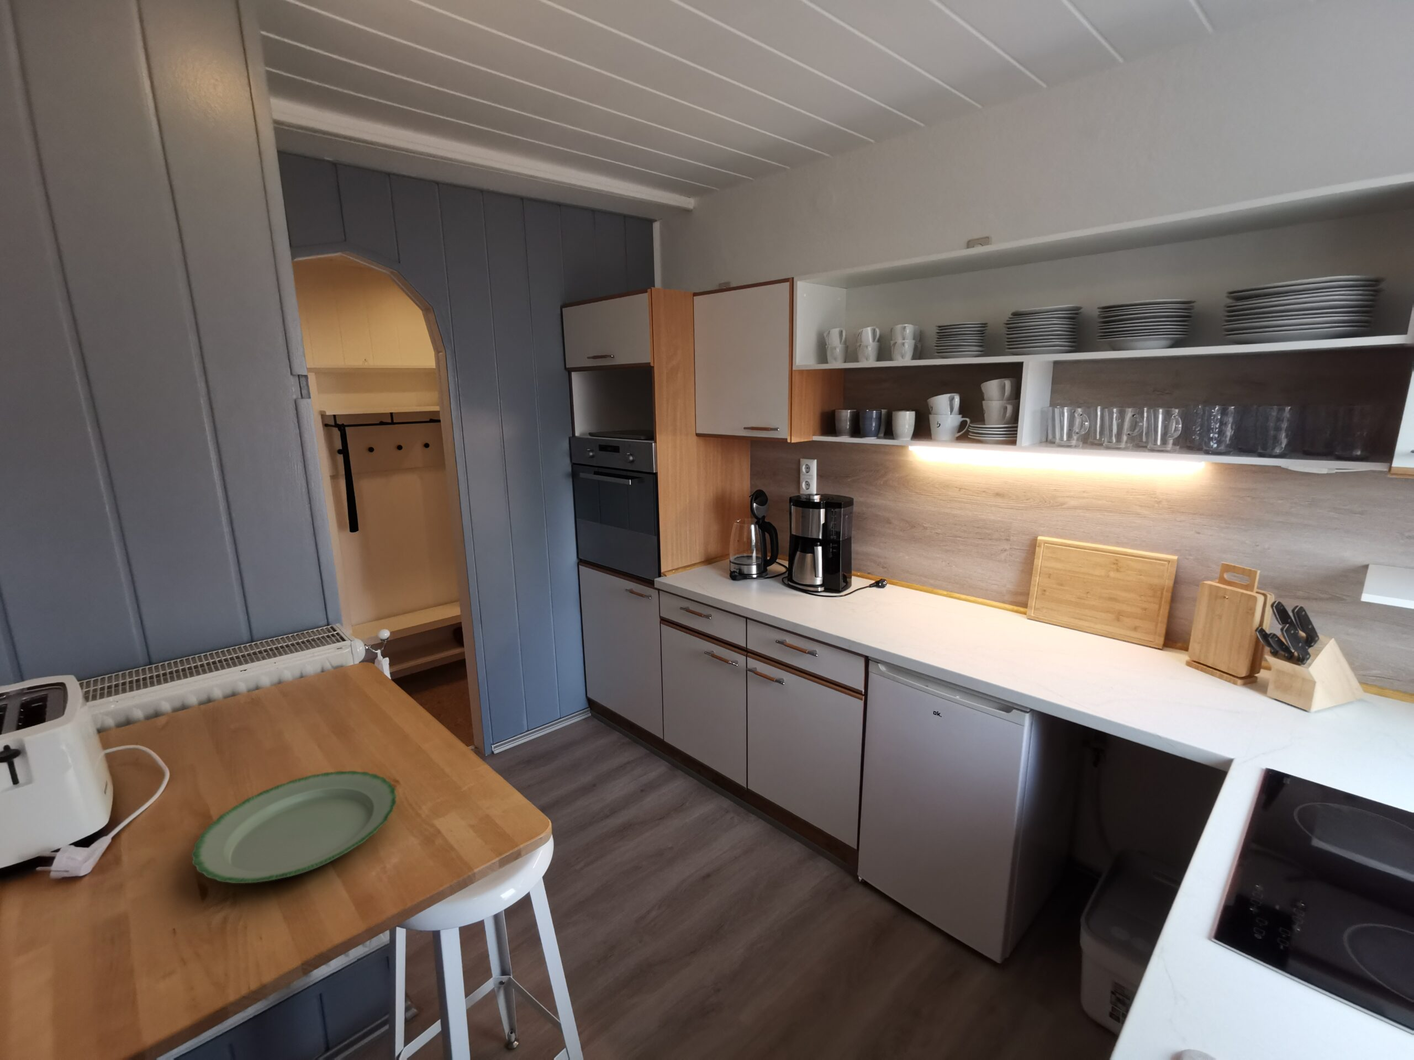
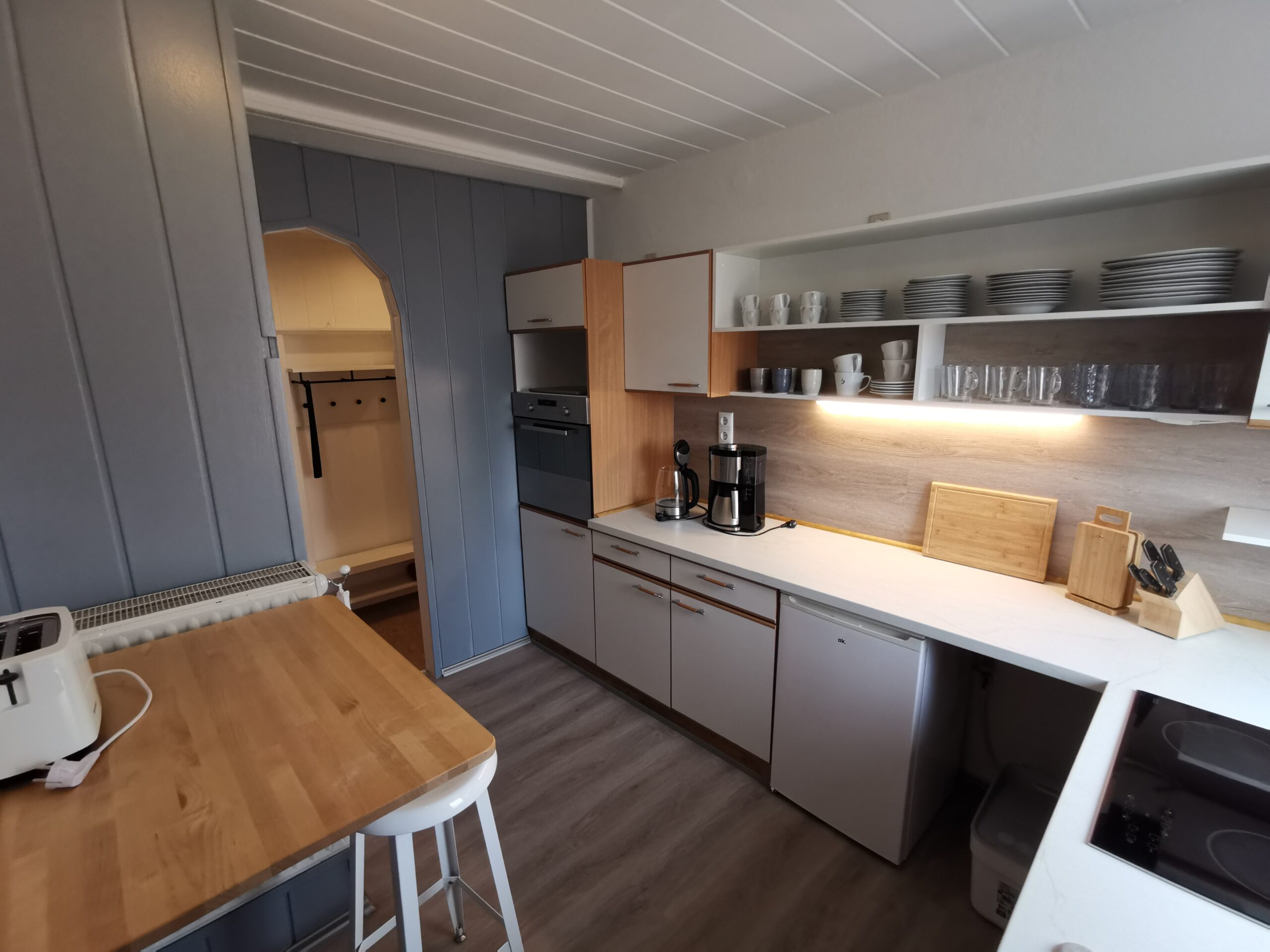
- plate (302, 827)
